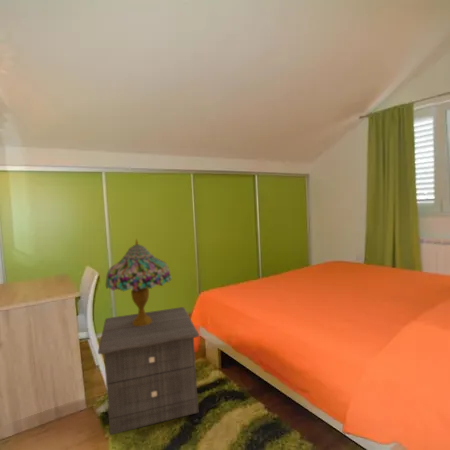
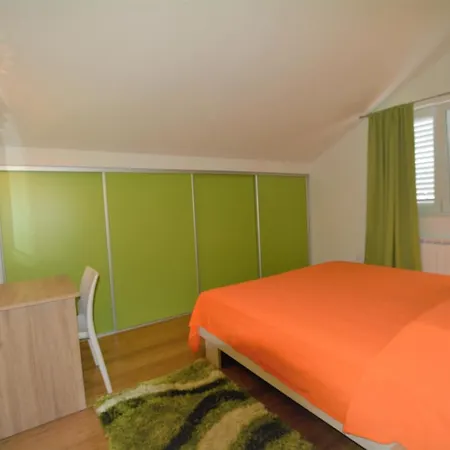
- nightstand (150, 364)
- table lamp (139, 280)
